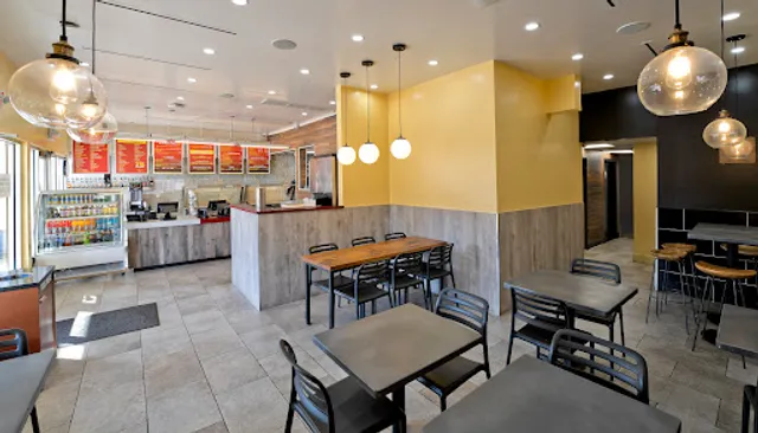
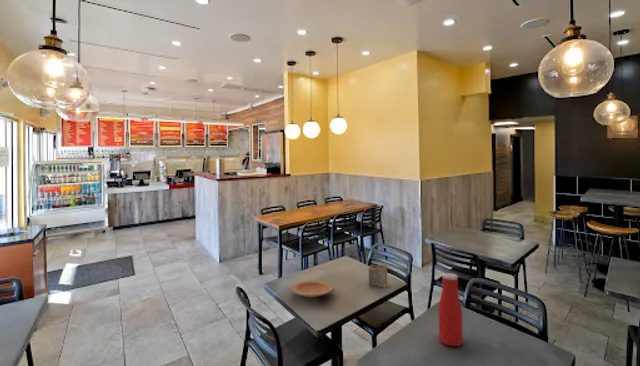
+ bottle (450, 307)
+ napkin holder (378, 272)
+ plate (312, 290)
